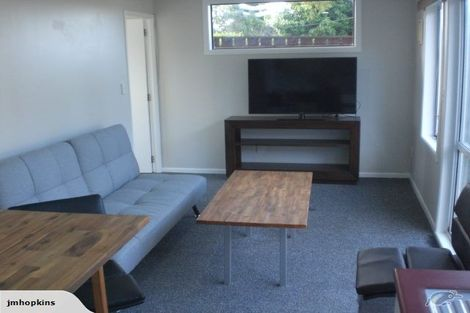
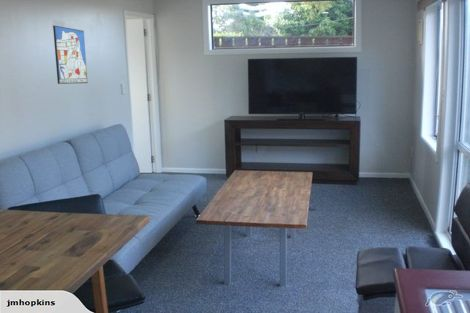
+ wall art (71, 56)
